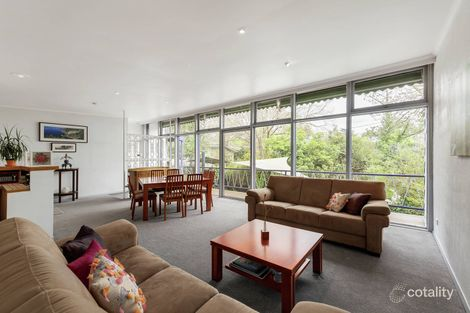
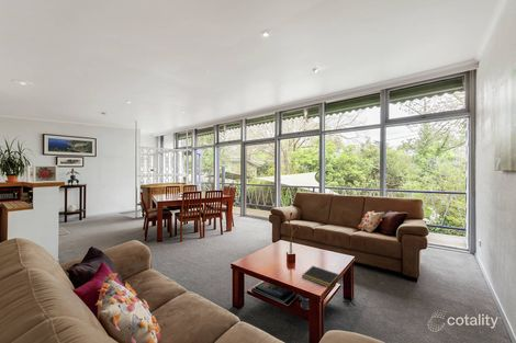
+ notepad (319, 275)
